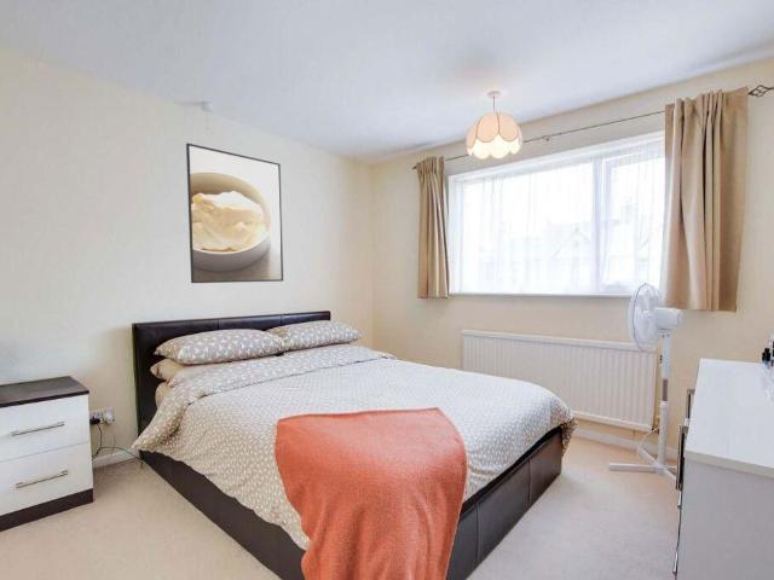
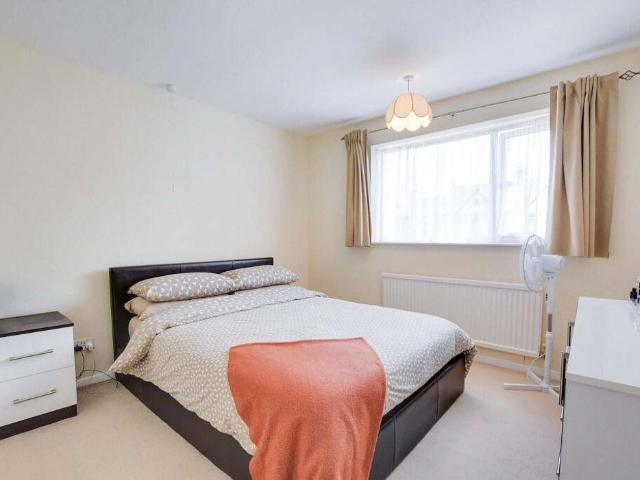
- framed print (238, 218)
